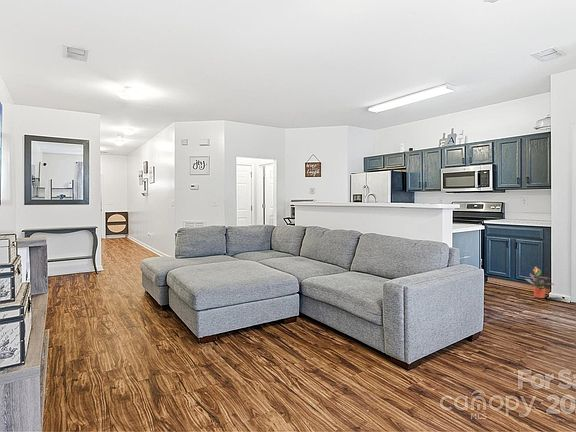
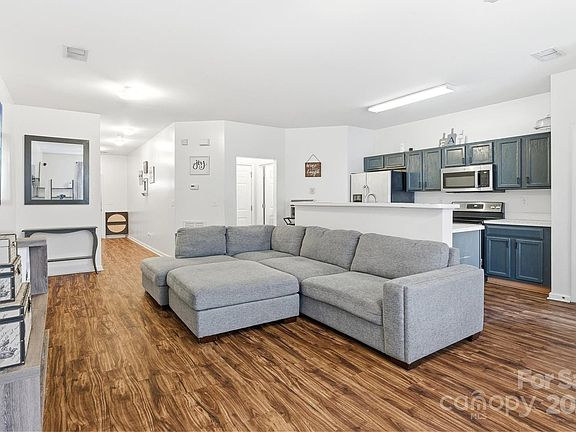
- potted plant (538, 283)
